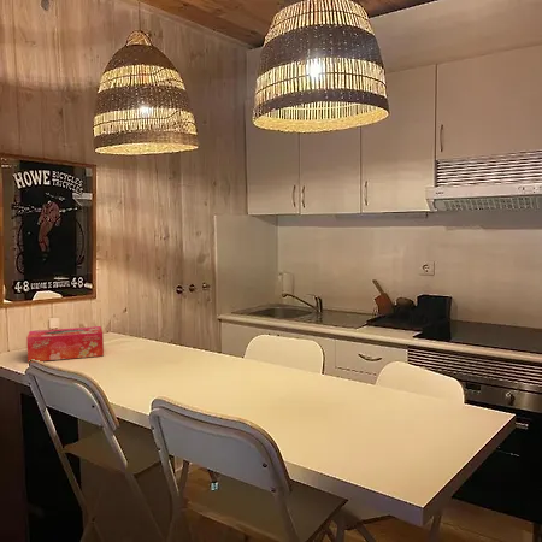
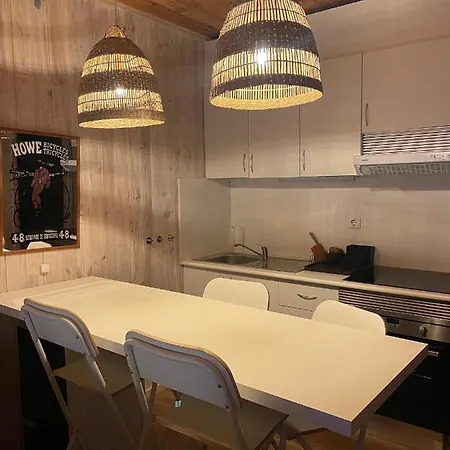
- tissue box (66, 343)
